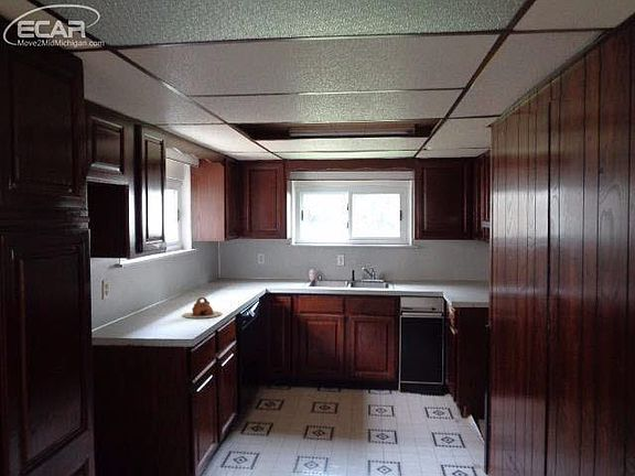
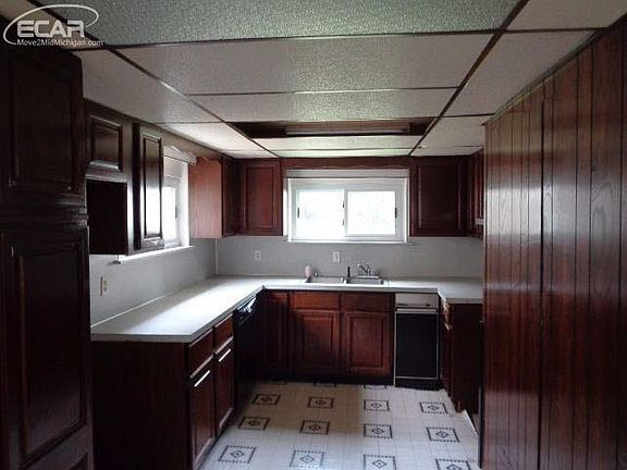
- teapot (202, 305)
